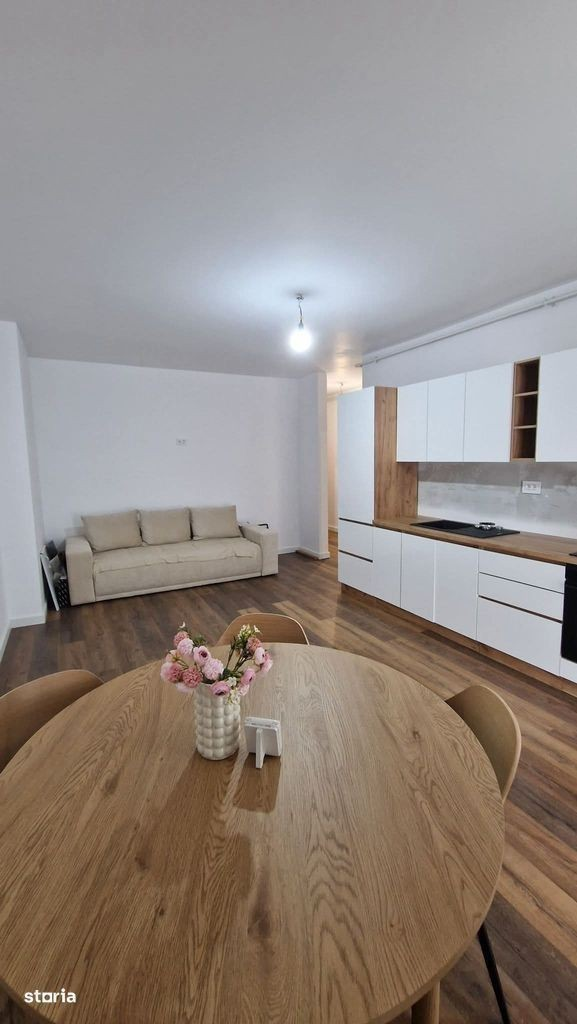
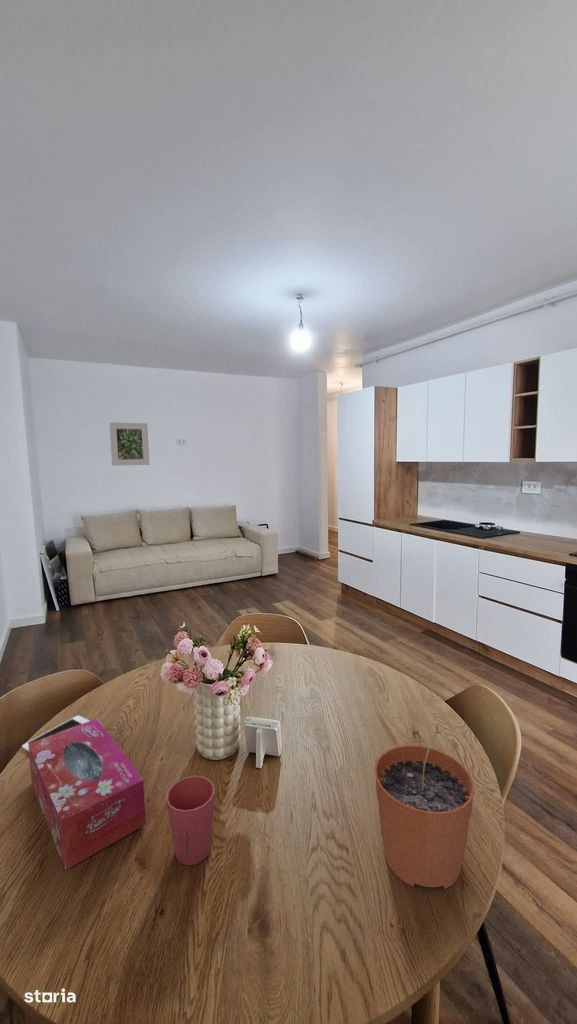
+ tissue box (83, 782)
+ cup (192, 821)
+ cell phone (58, 732)
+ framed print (129, 444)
+ plant pot (422, 795)
